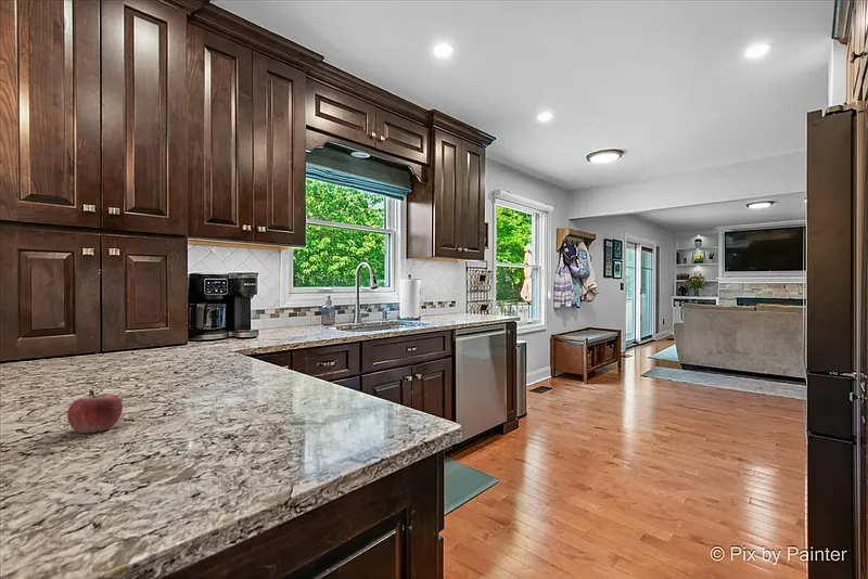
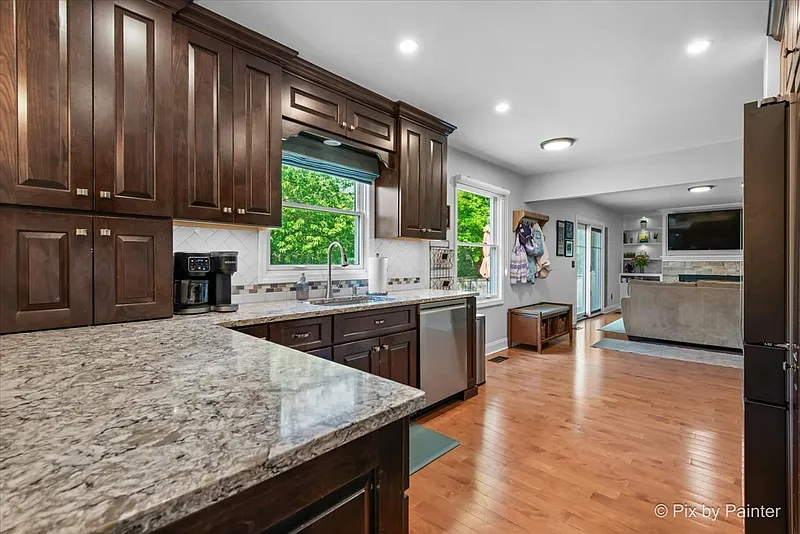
- fruit (95, 408)
